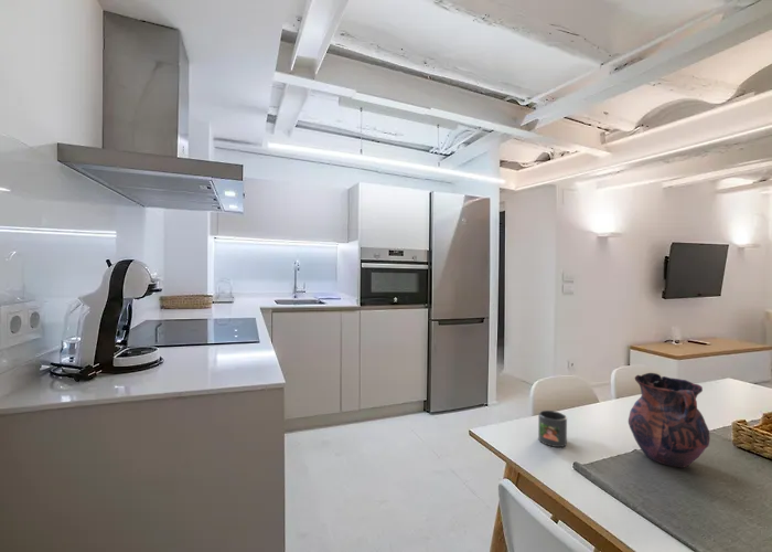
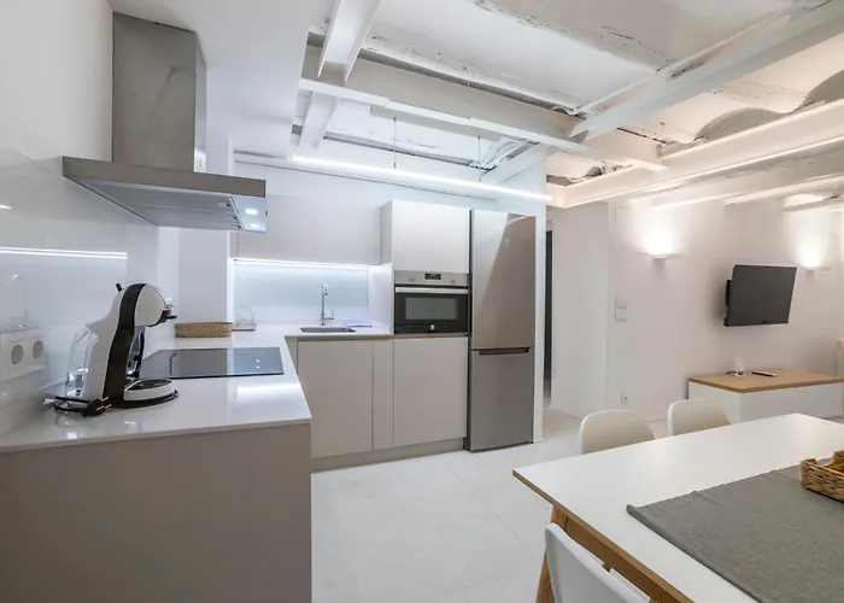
- vase (666, 420)
- mug (554, 426)
